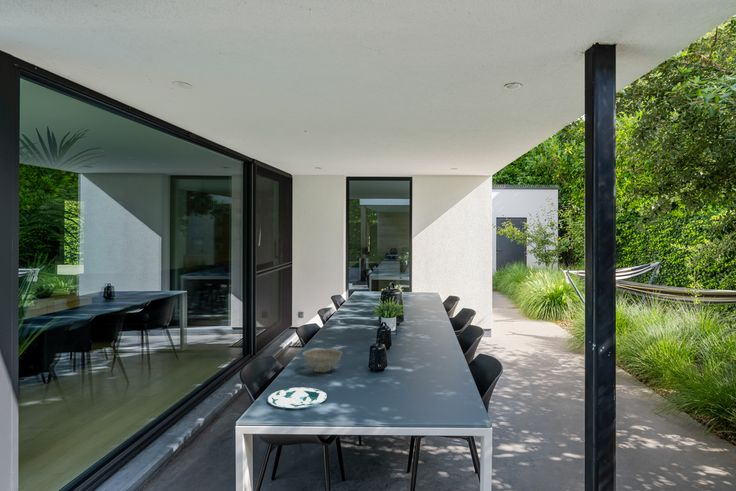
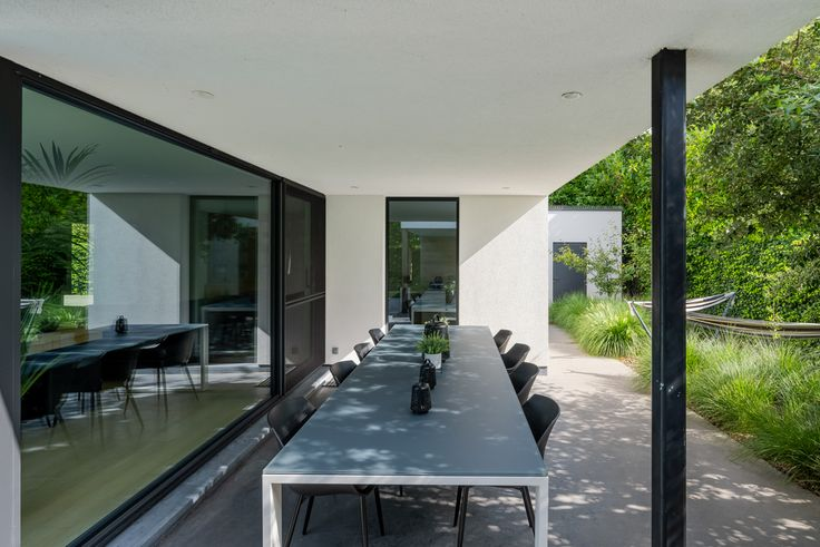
- plate (297, 394)
- decorative bowl (322, 361)
